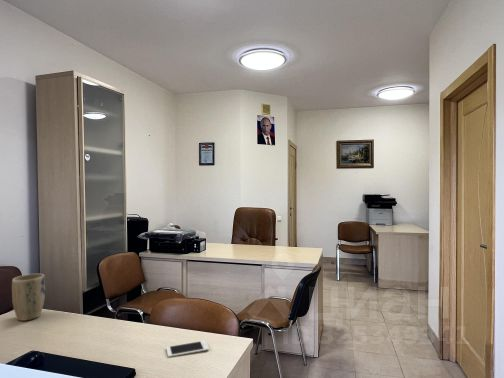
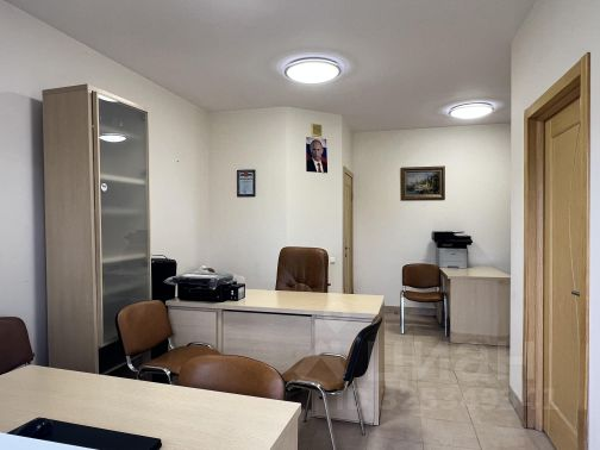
- cell phone (187, 348)
- plant pot (29, 297)
